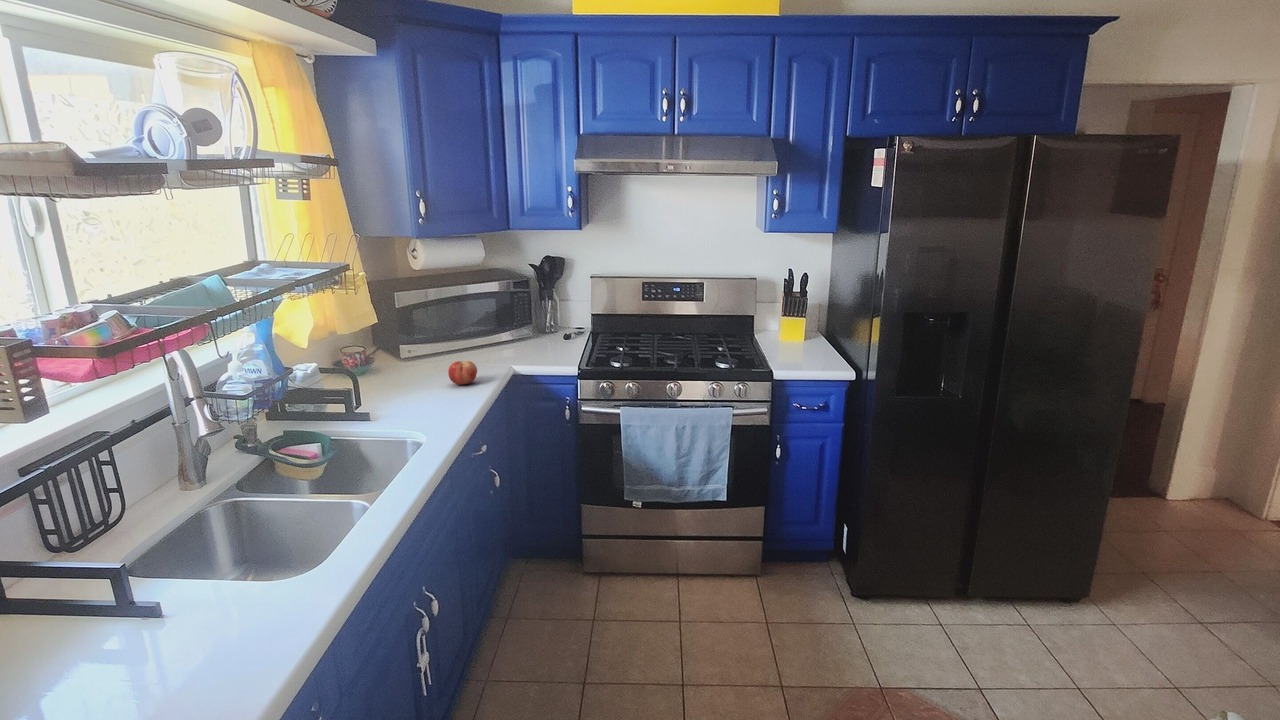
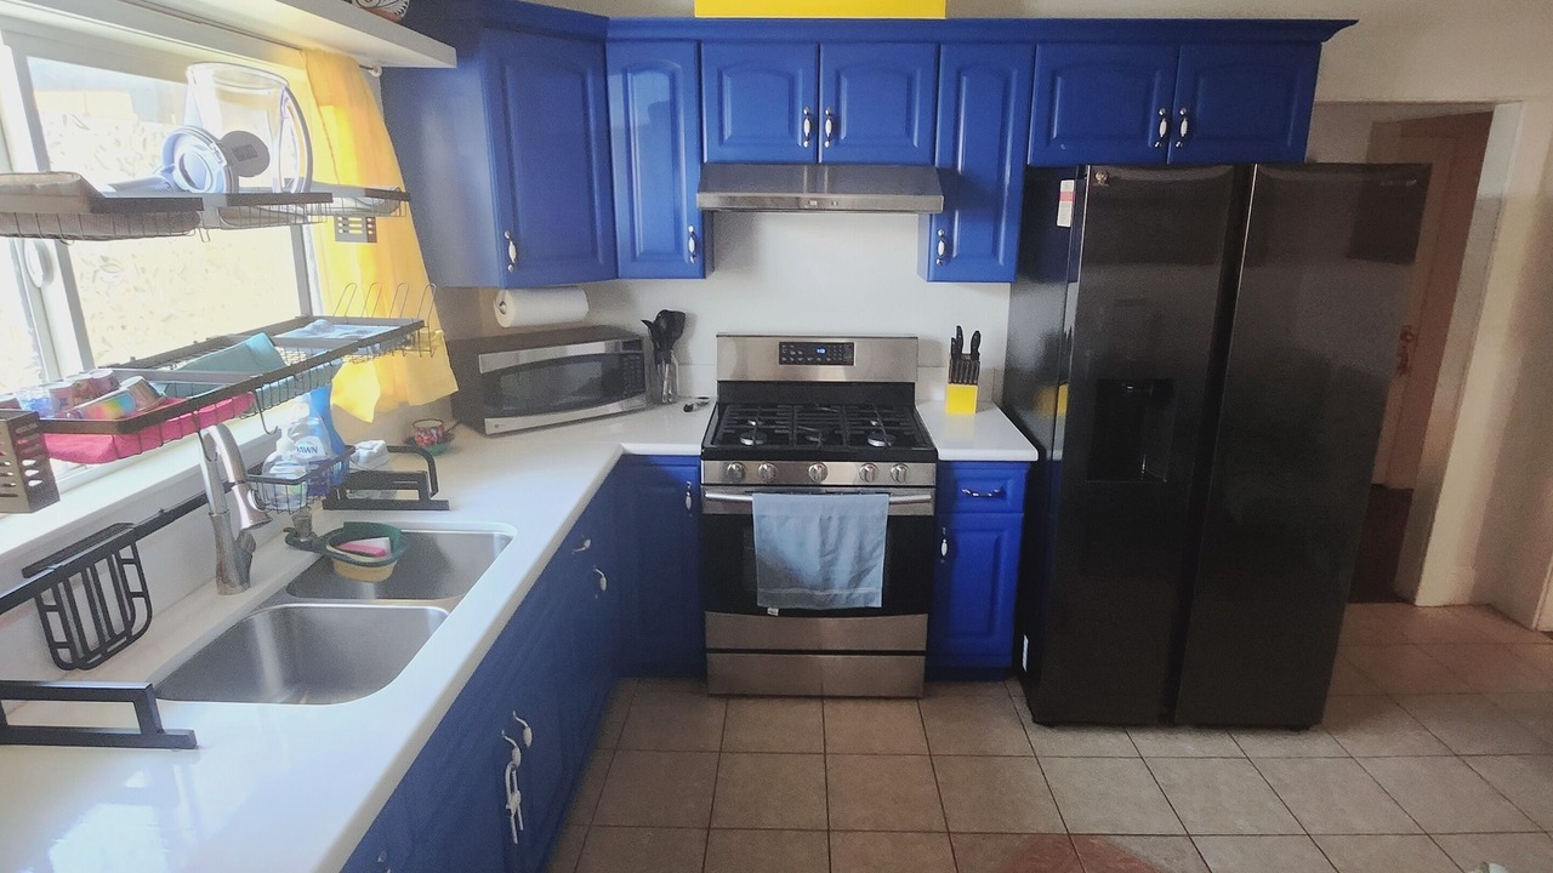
- fruit (462, 372)
